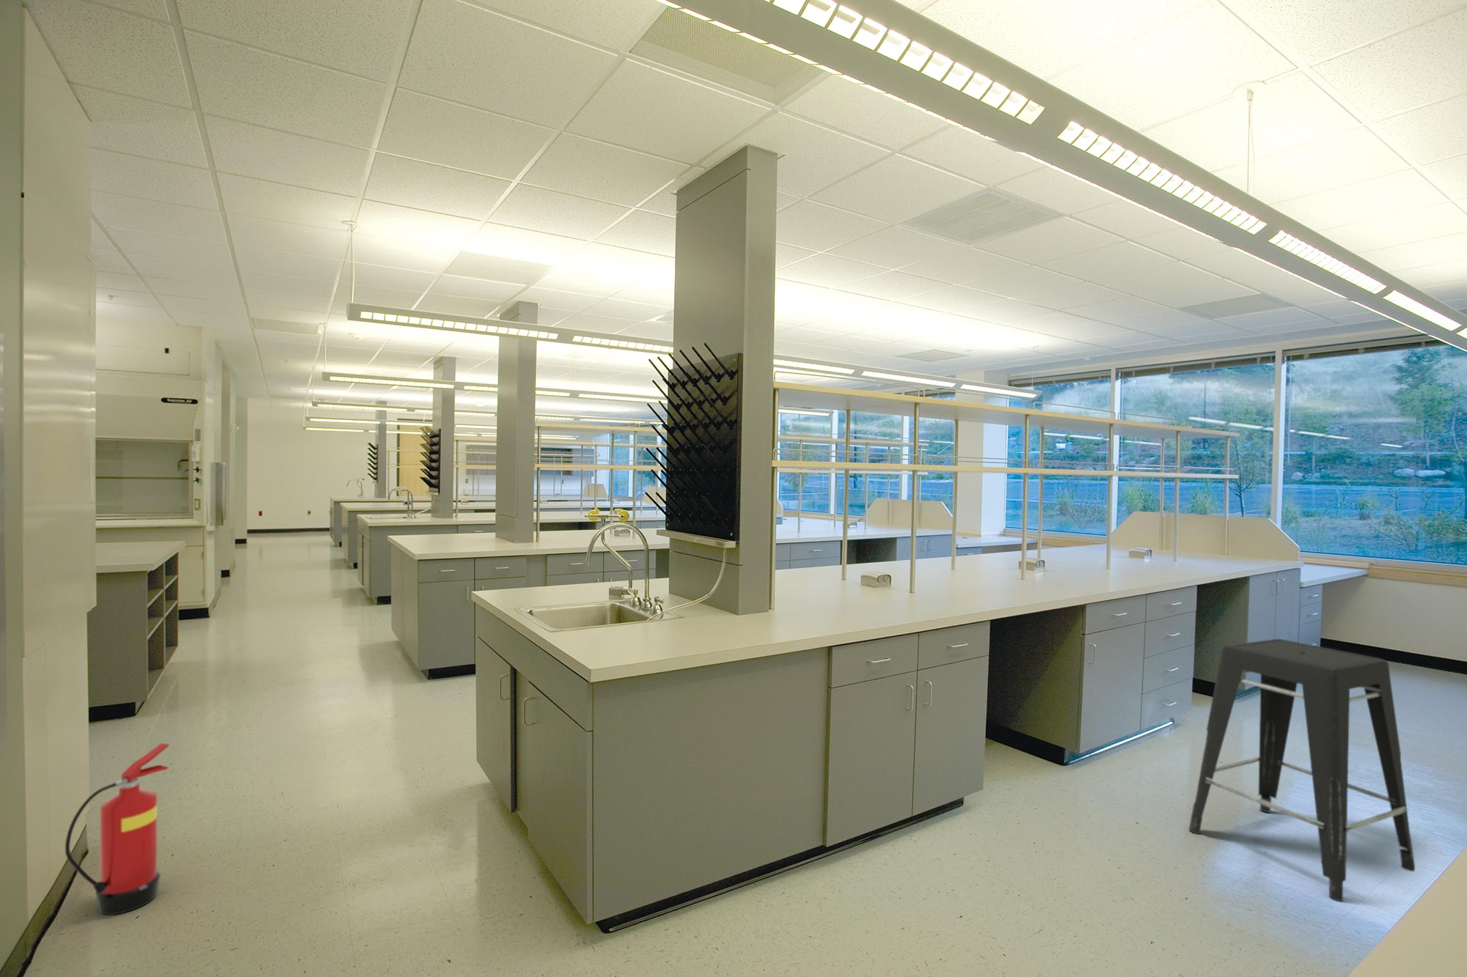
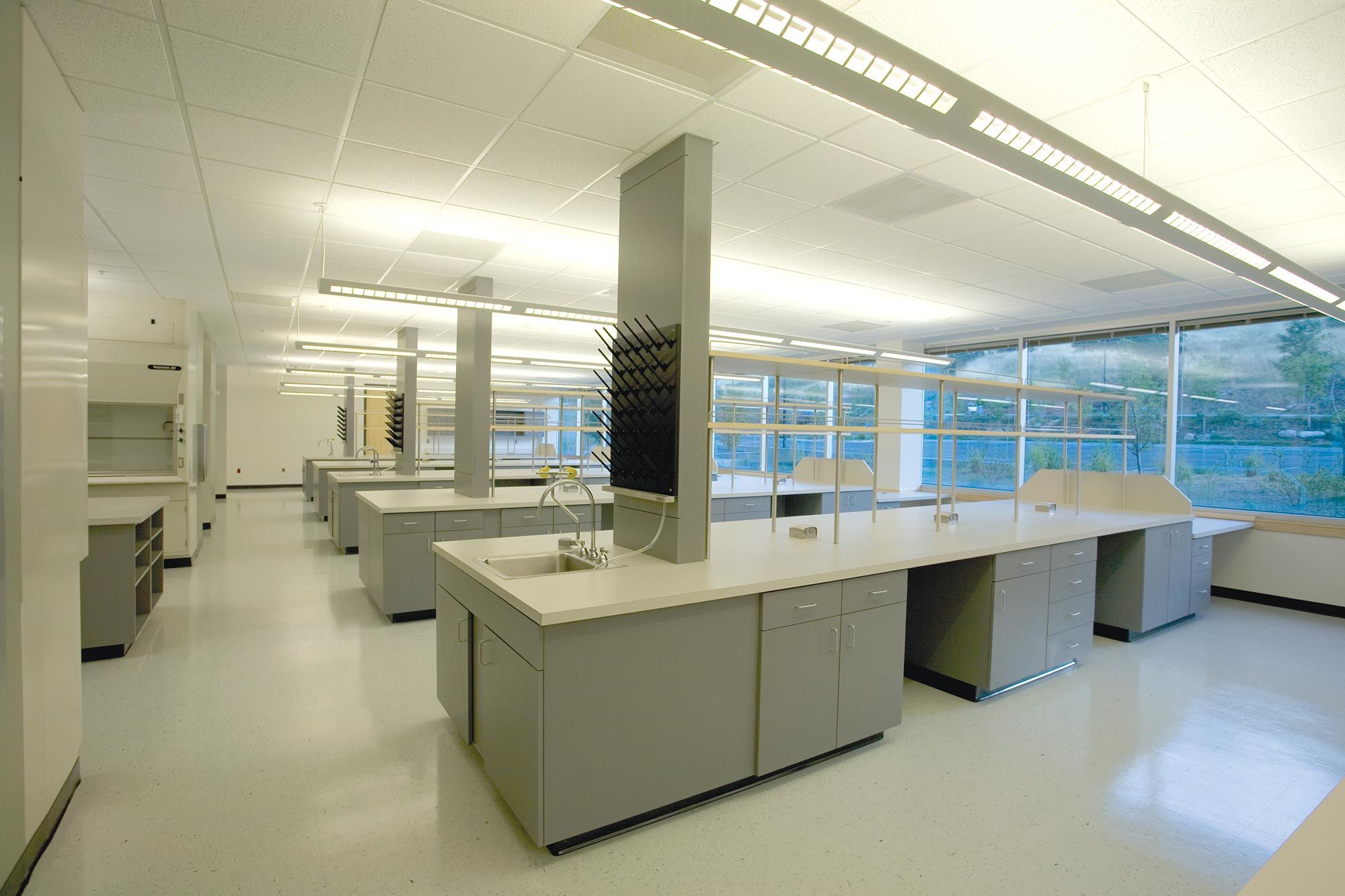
- fire extinguisher (121, 832)
- stool (1309, 747)
